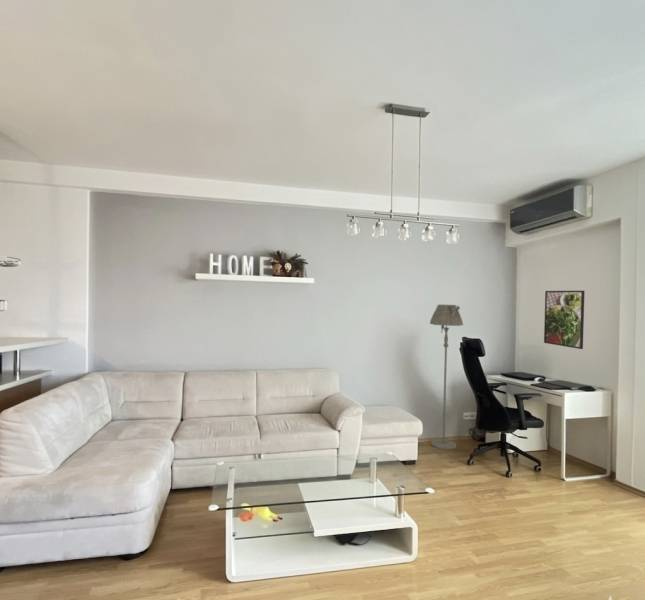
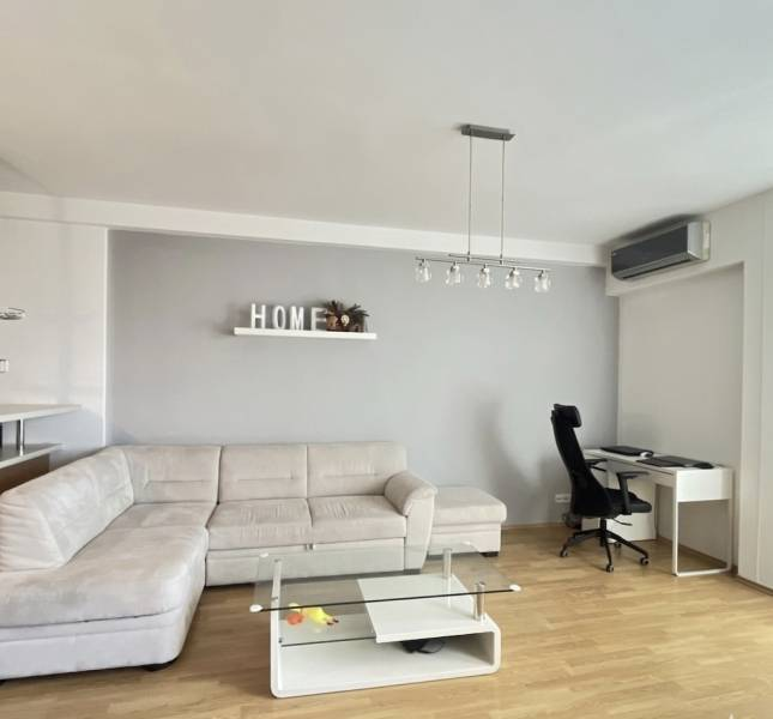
- floor lamp (445, 375)
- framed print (563, 318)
